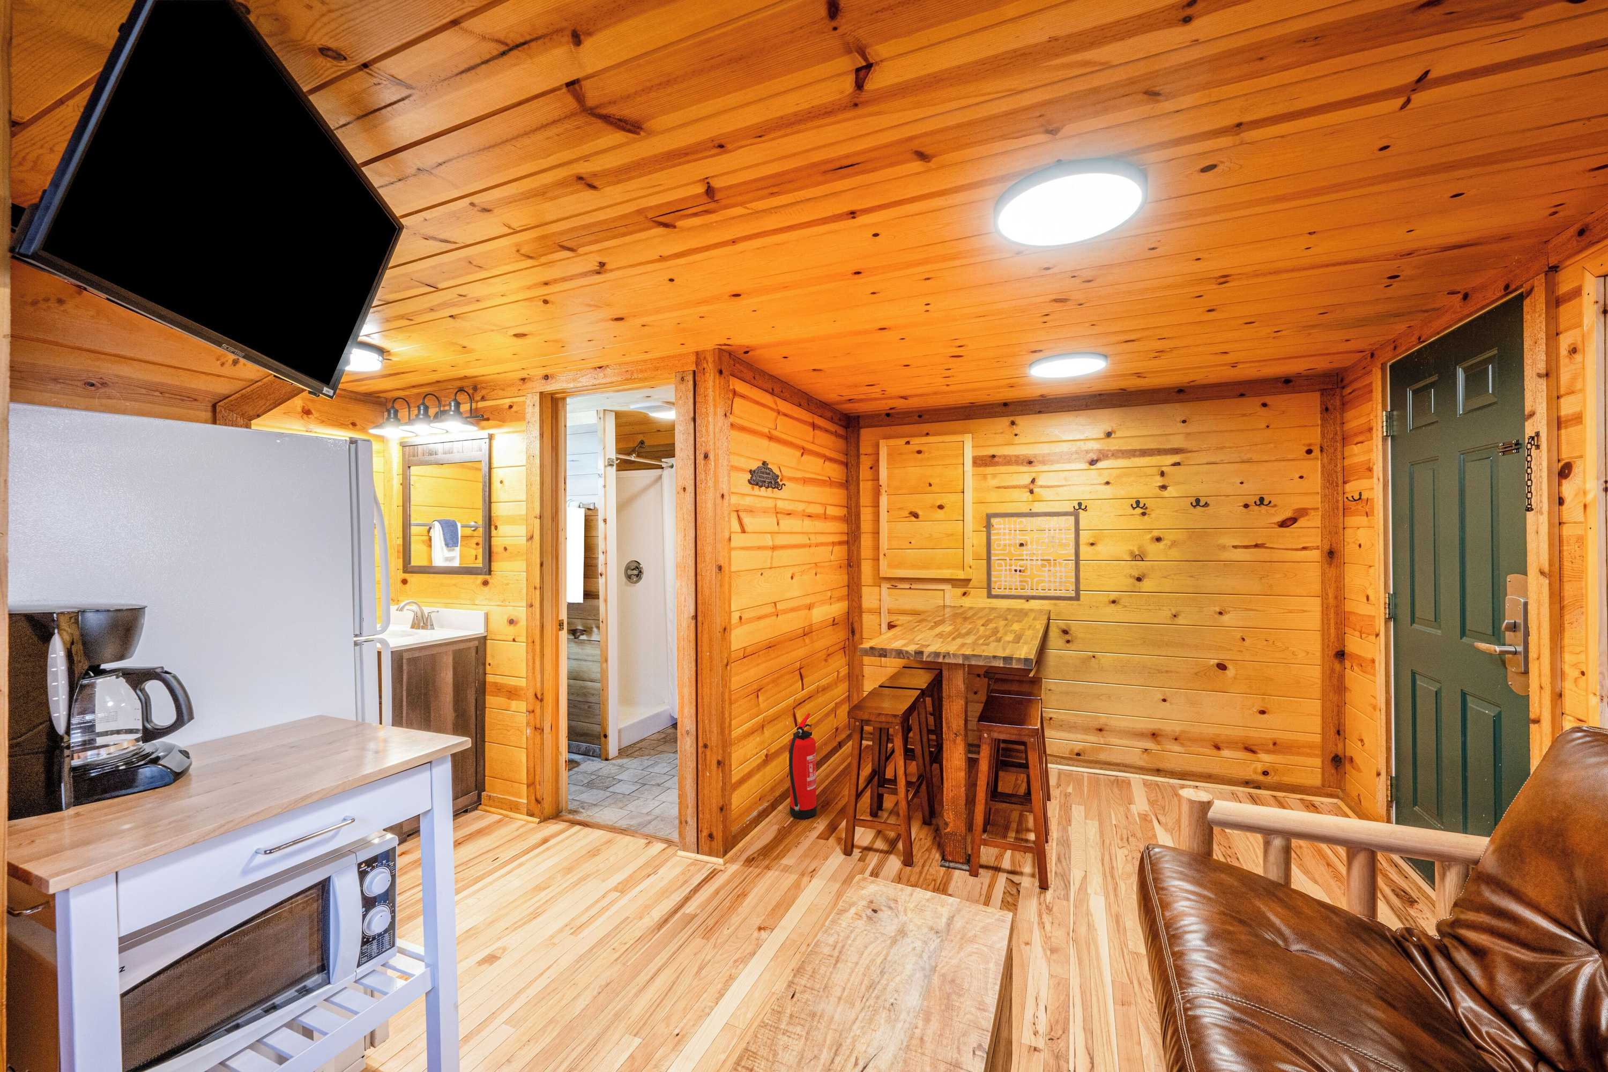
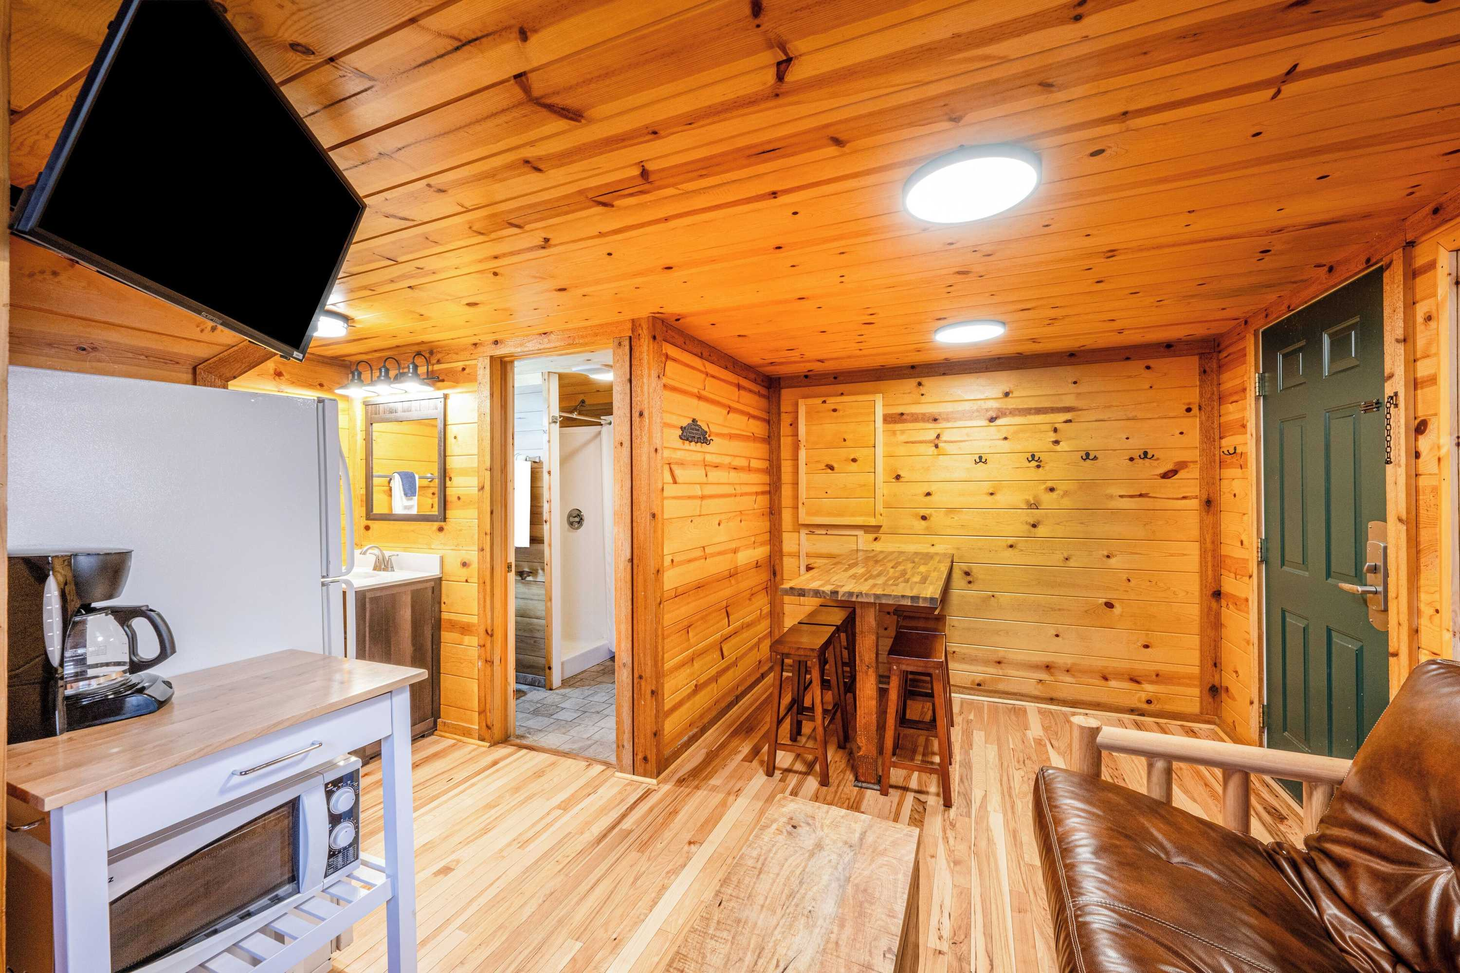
- fire extinguisher (800, 768)
- wall art (1031, 553)
